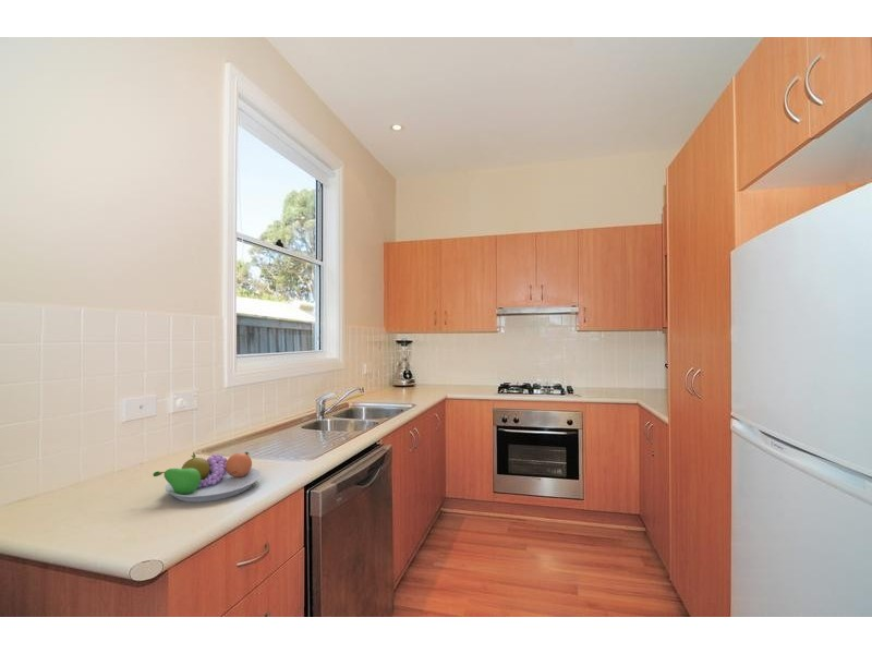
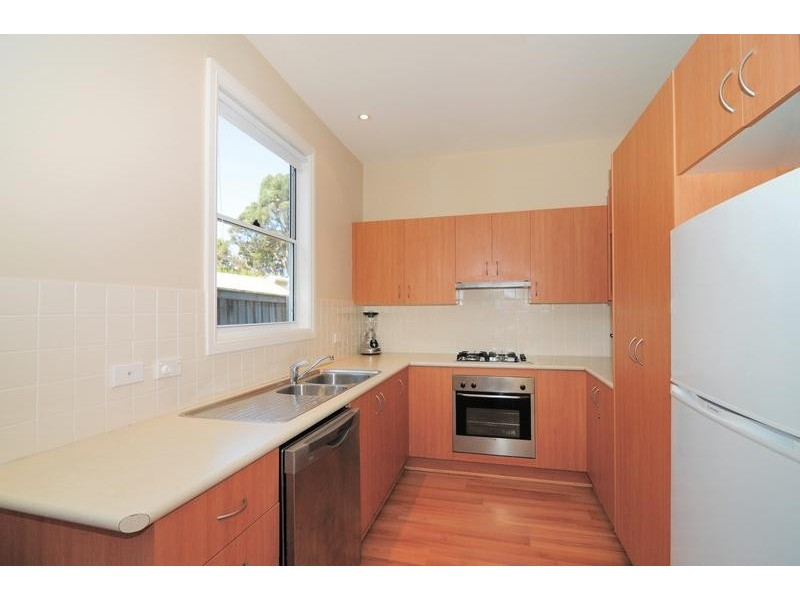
- fruit bowl (210, 472)
